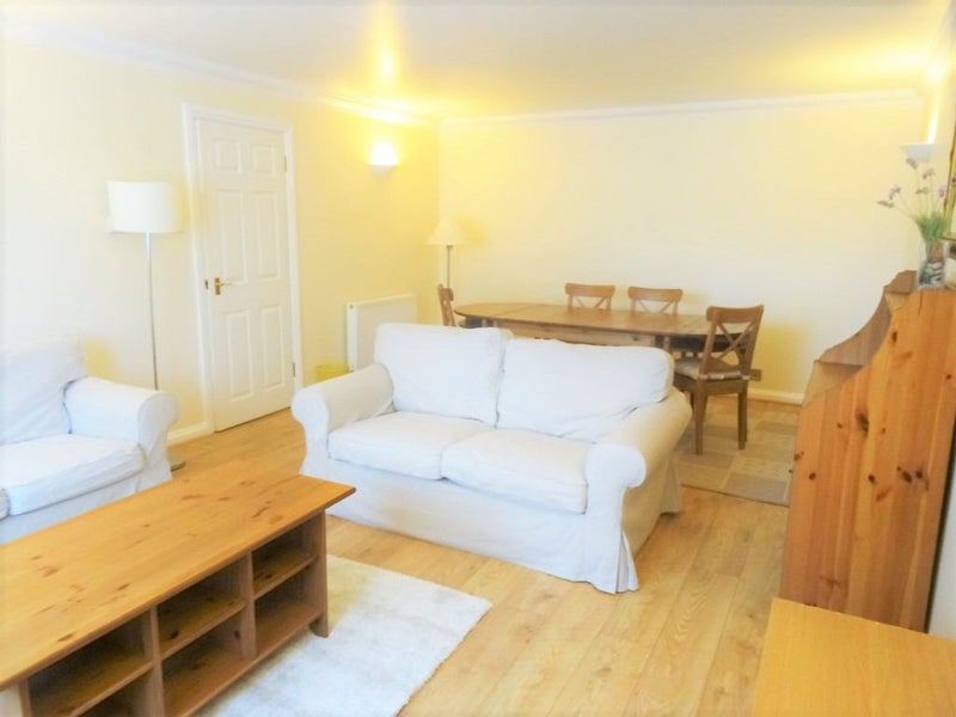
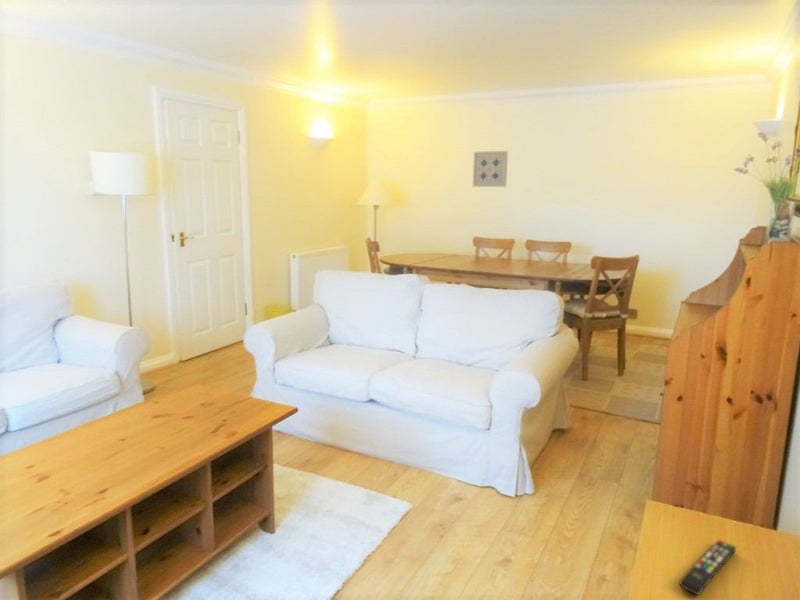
+ remote control (709, 565)
+ wall art (489, 169)
